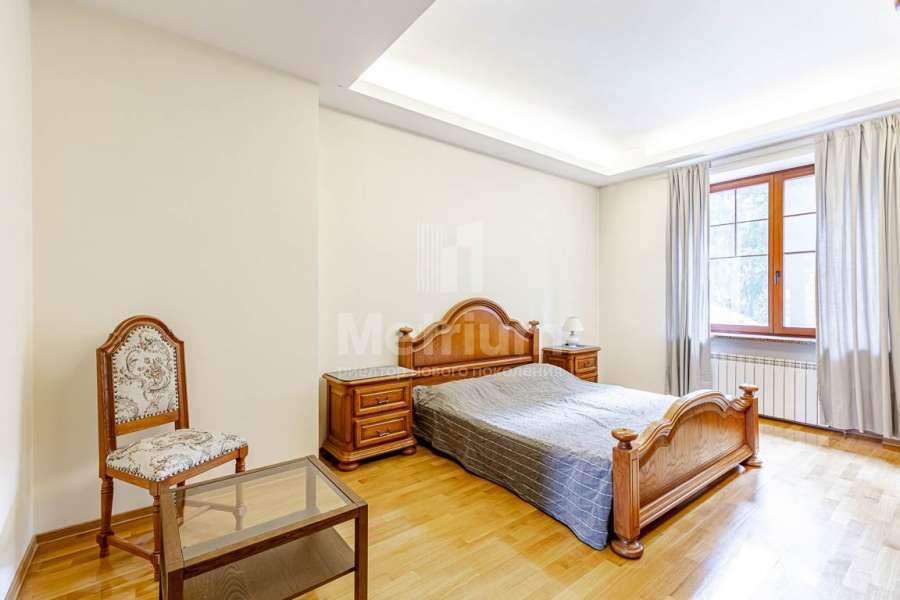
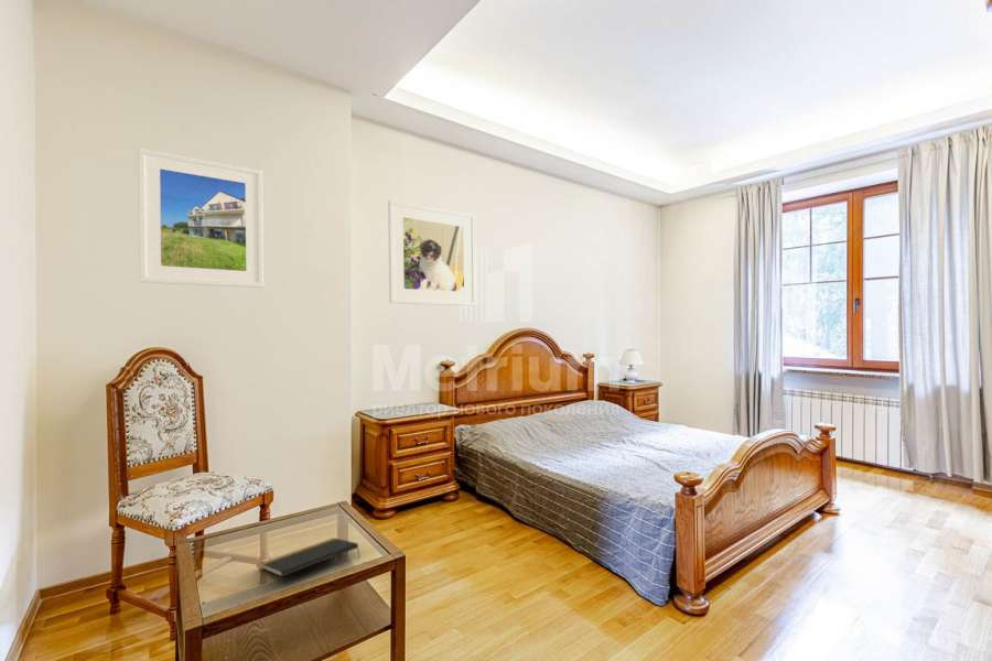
+ notepad (310, 555)
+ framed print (434, 256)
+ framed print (205, 223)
